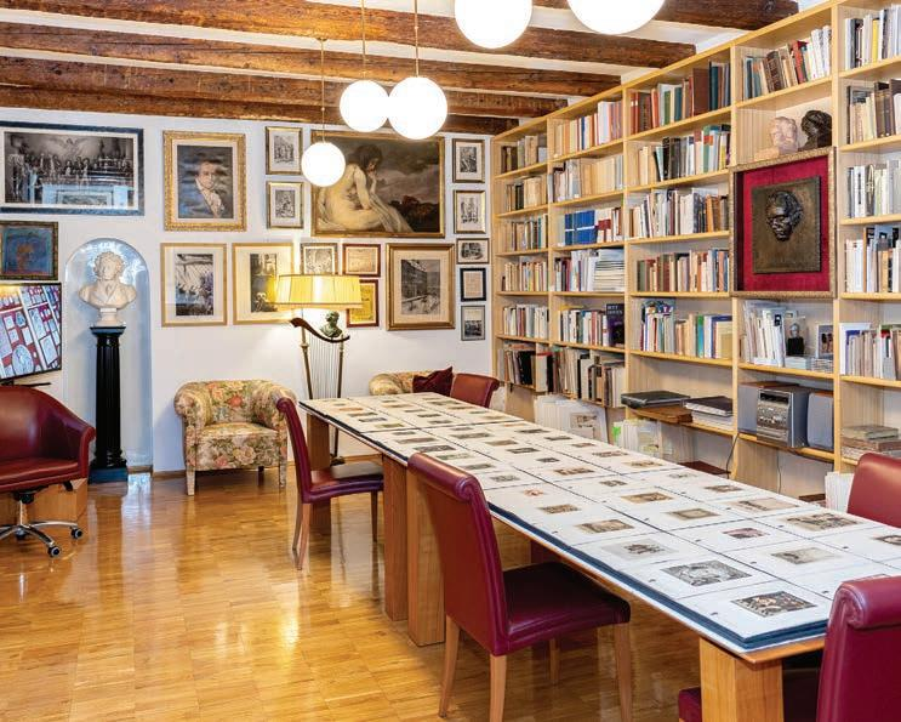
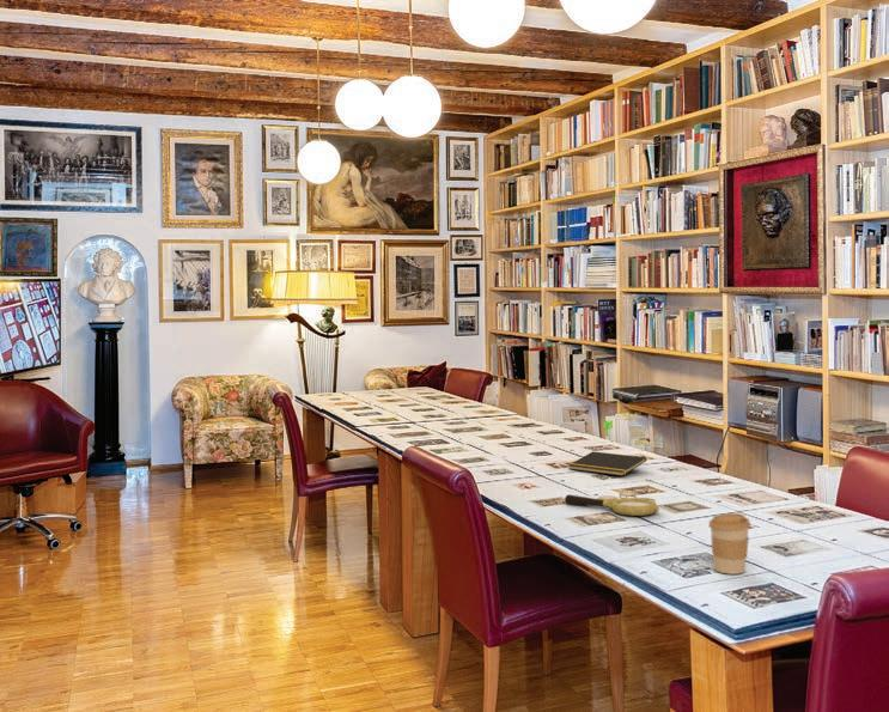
+ magnifying glass (617, 503)
+ coffee cup (729, 542)
+ notepad (607, 463)
